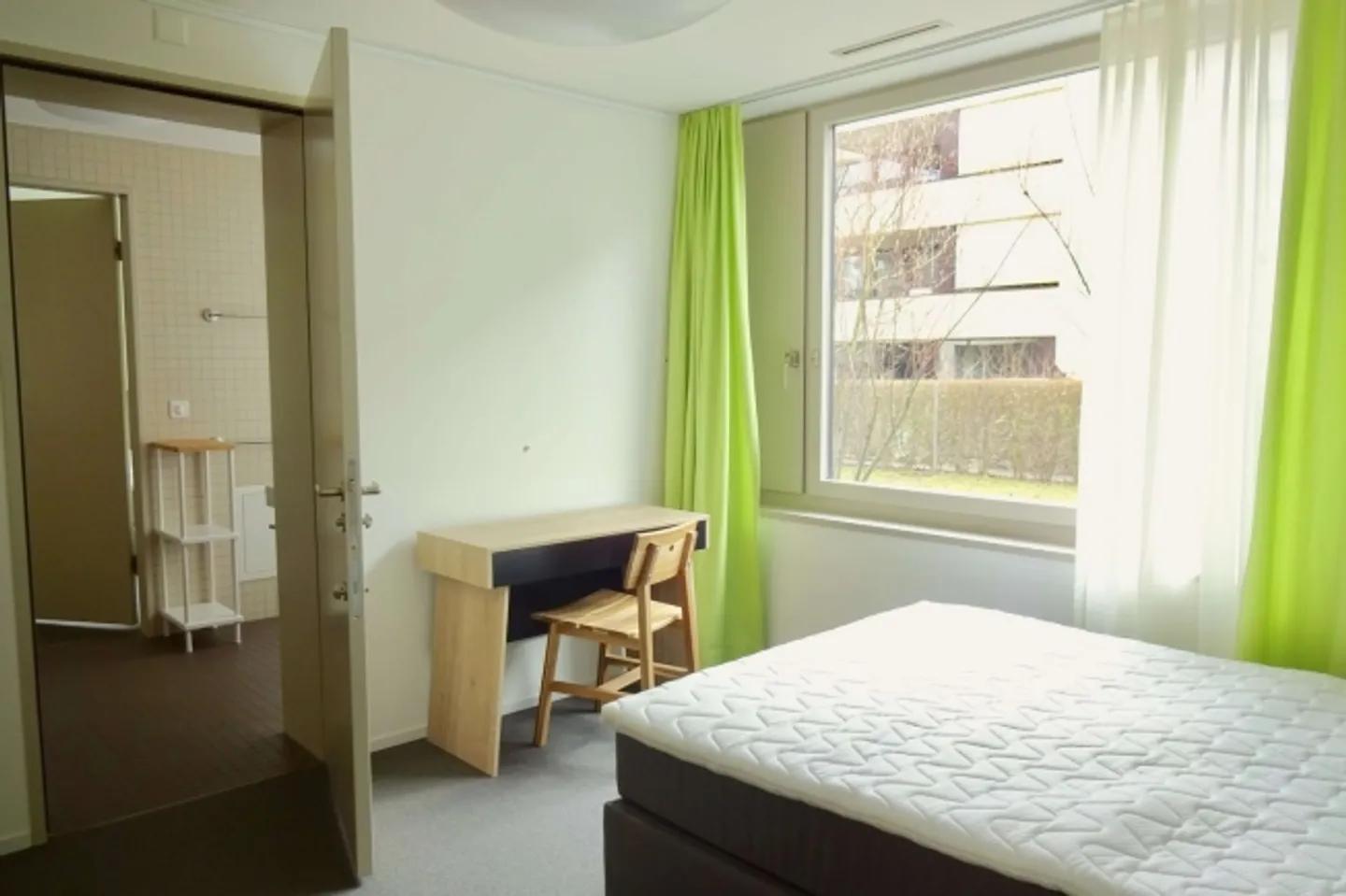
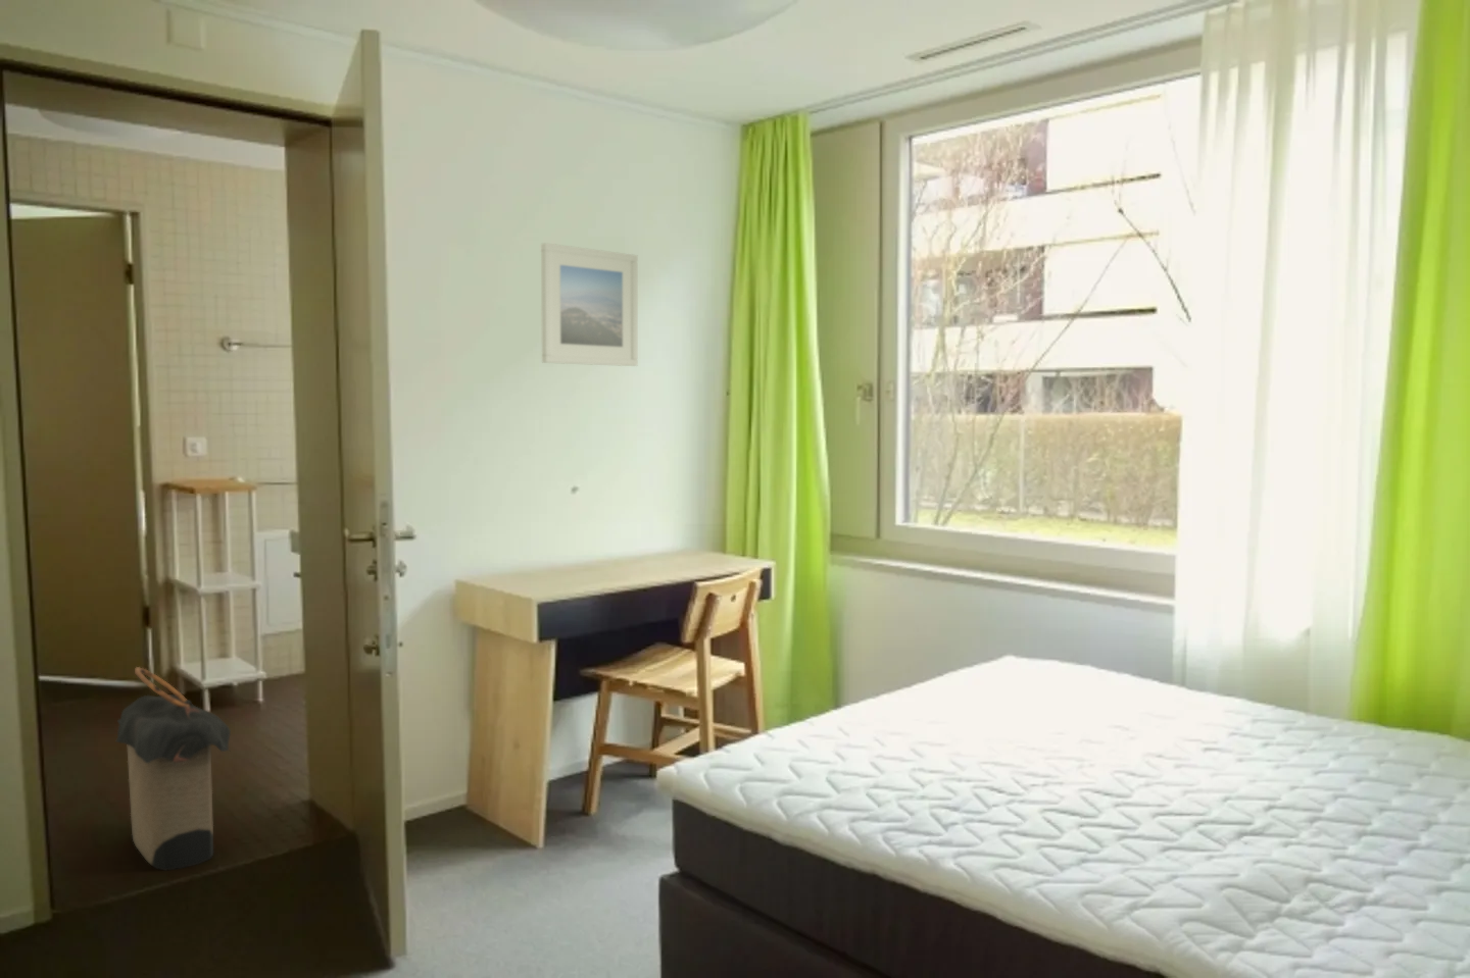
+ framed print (591, 307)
+ laundry hamper (173, 758)
